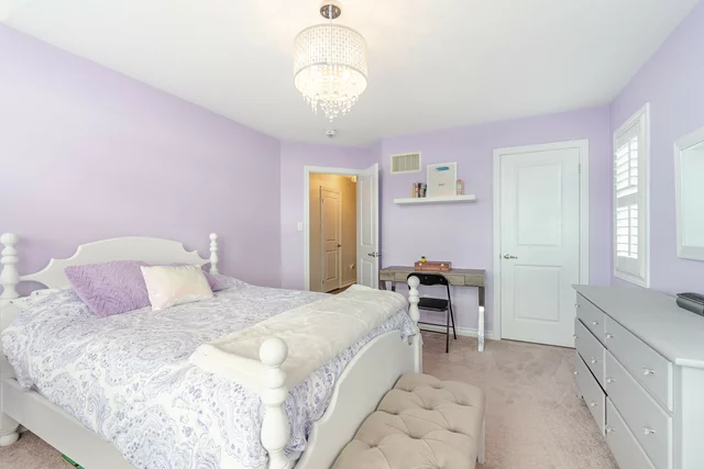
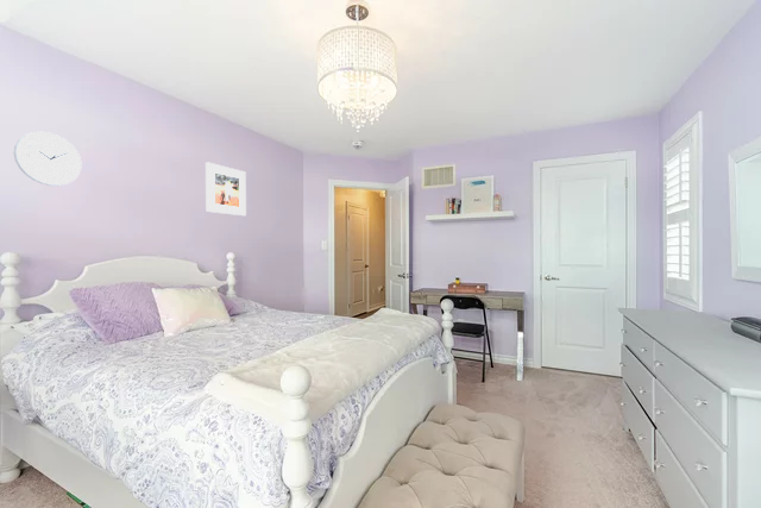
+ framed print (226, 190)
+ wall clock (50, 158)
